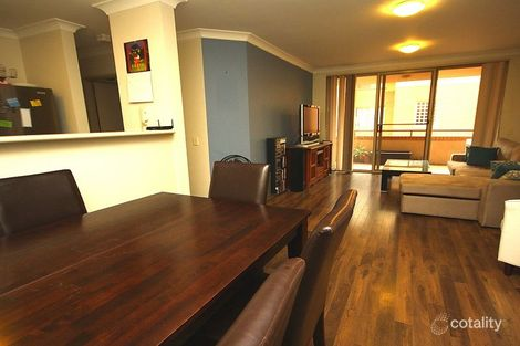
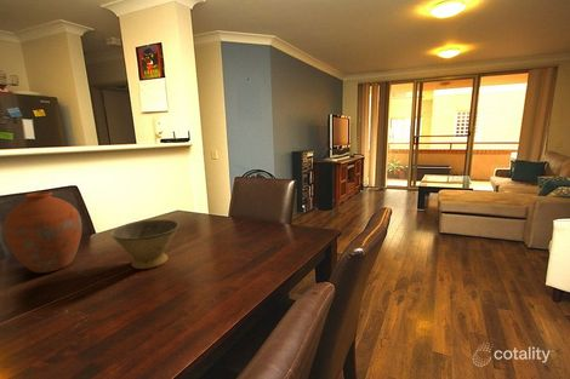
+ bowl (148, 245)
+ vase (45, 230)
